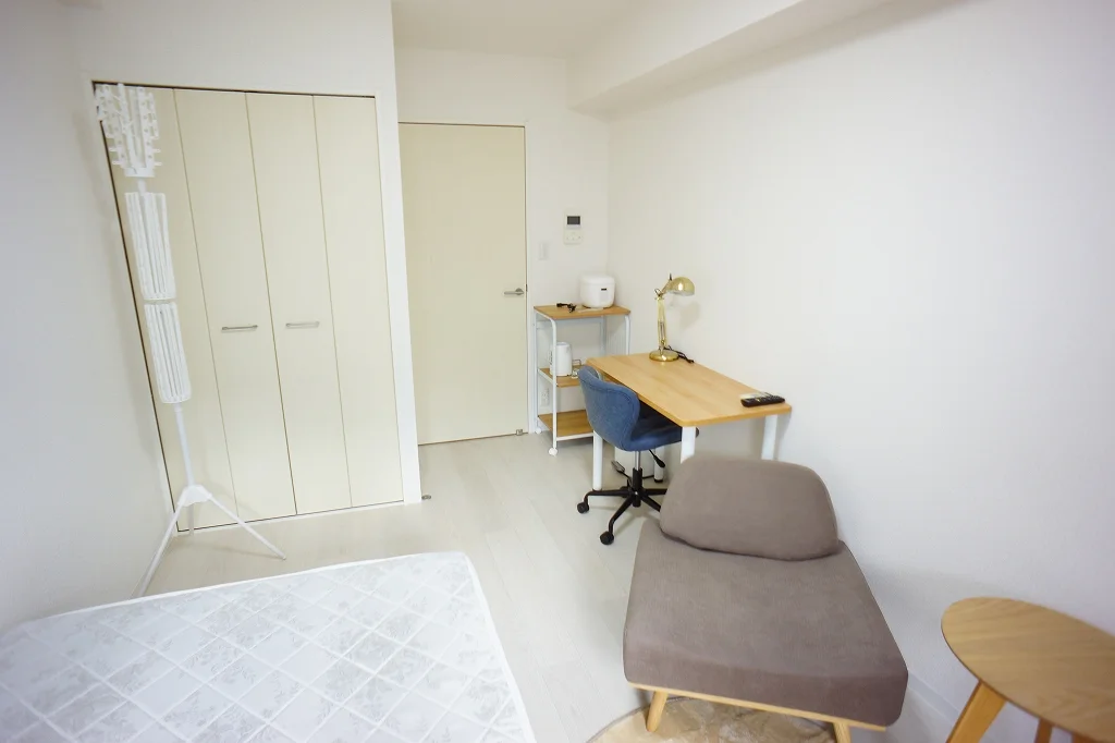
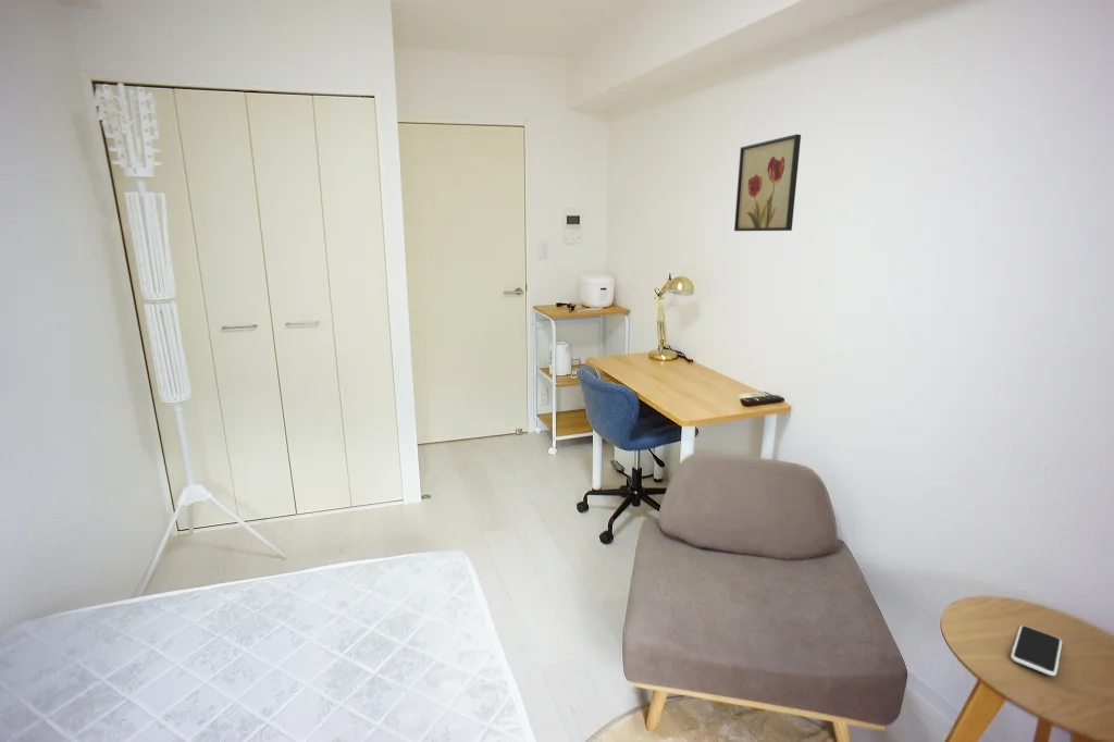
+ smartphone (1037, 648)
+ wall art (766, 186)
